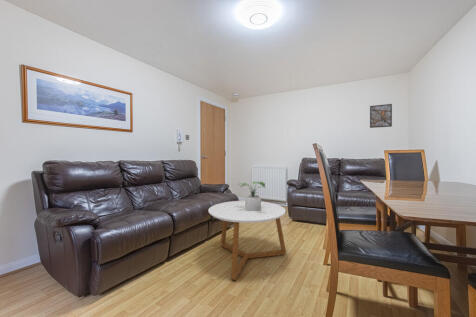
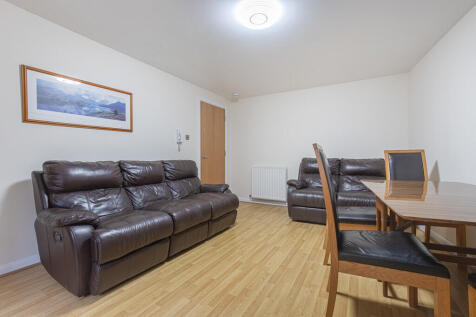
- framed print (380, 116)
- coffee table (238, 233)
- potted plant (252, 195)
